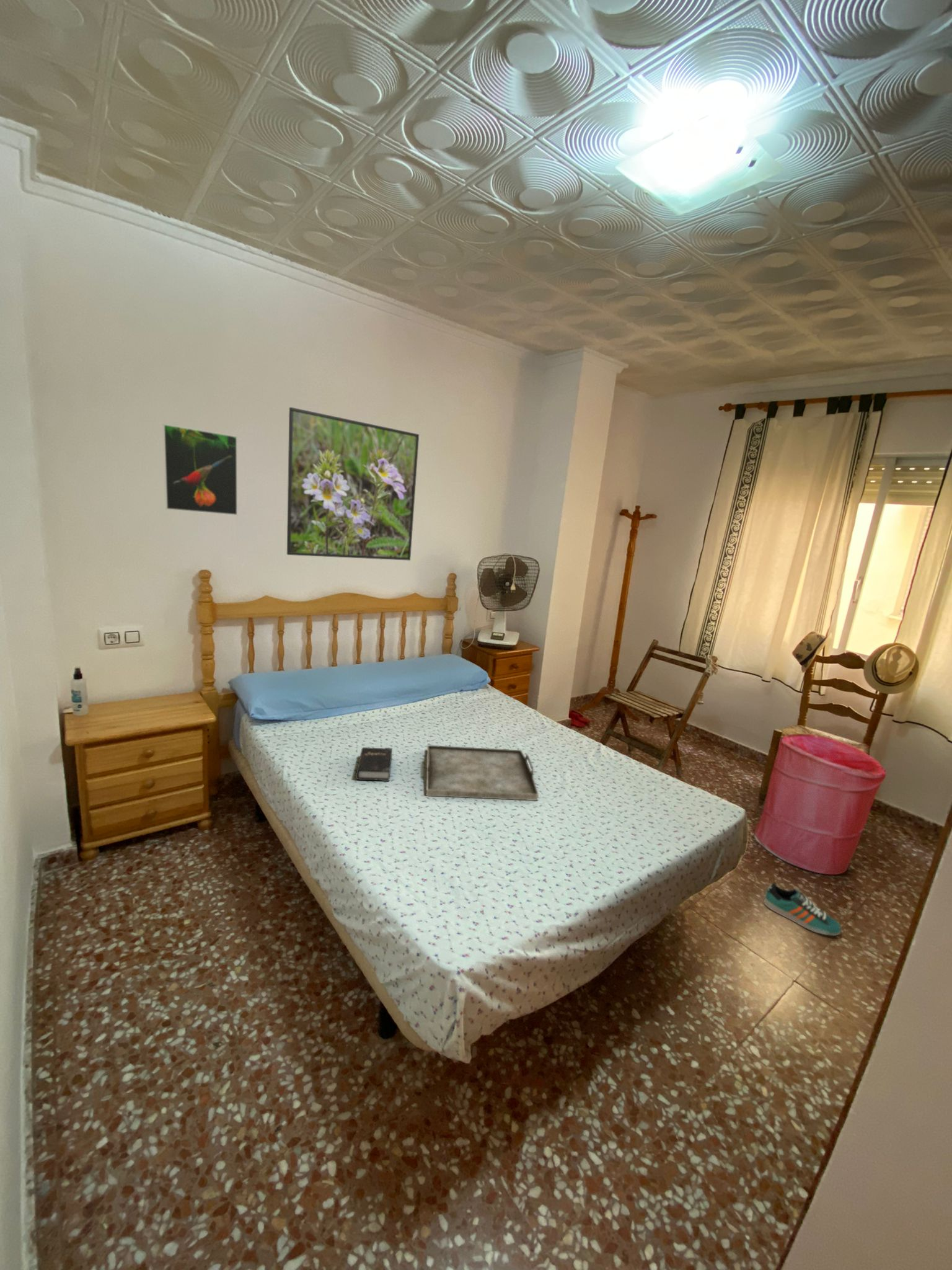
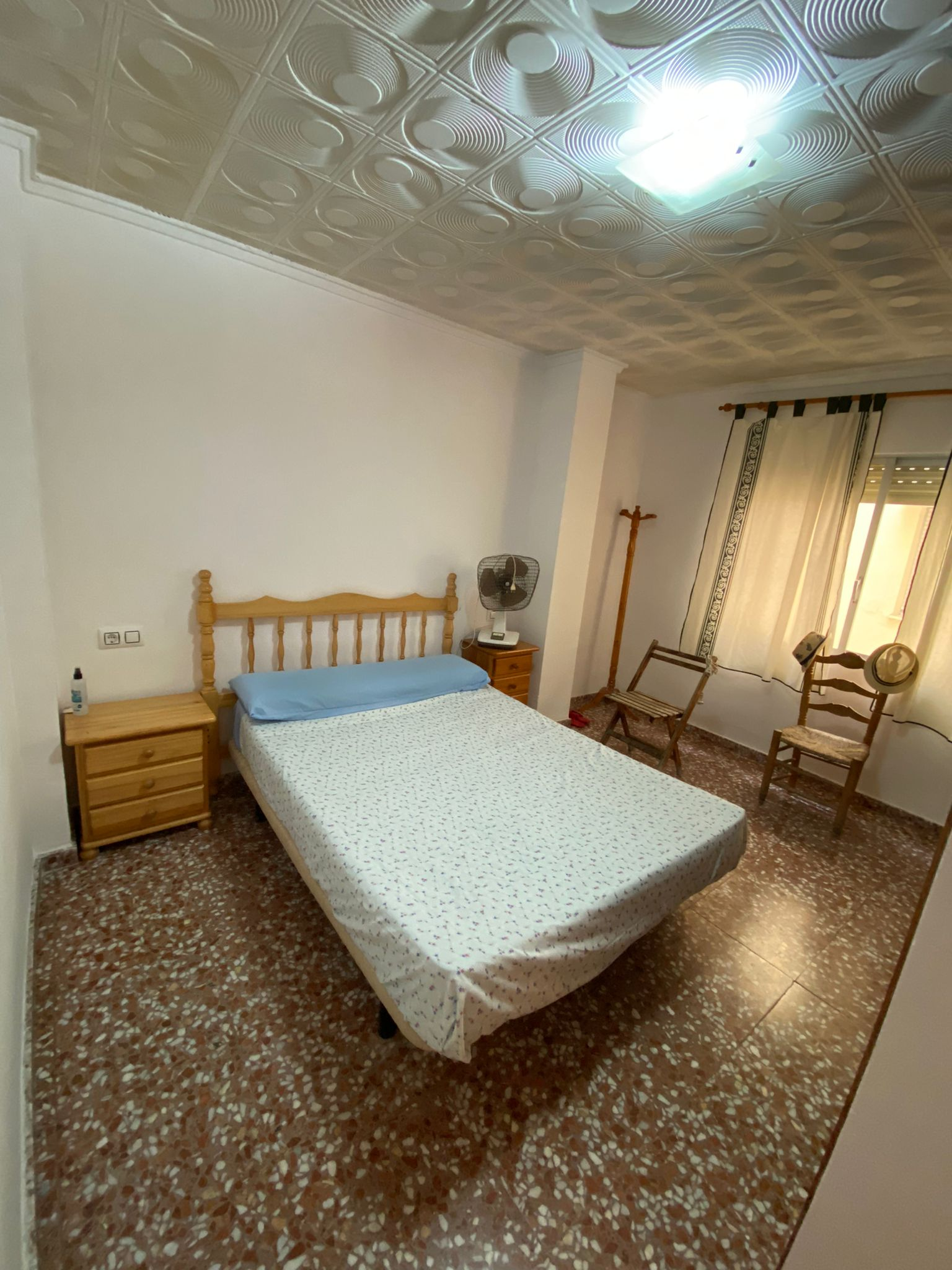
- laundry hamper (817, 799)
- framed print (201, 472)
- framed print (356, 491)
- hardback book (374, 763)
- sneaker (803, 908)
- serving tray (478, 765)
